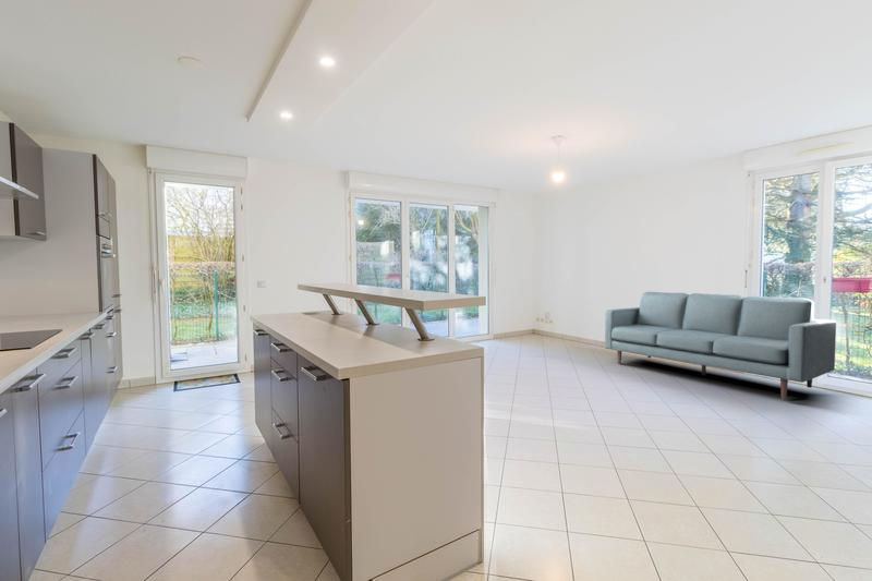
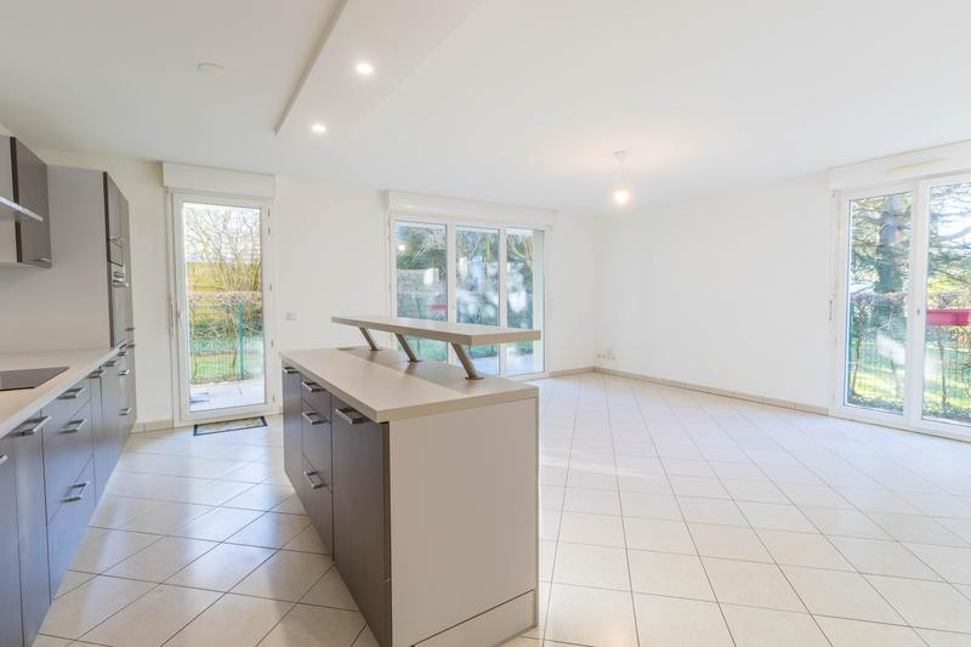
- sofa (703, 335)
